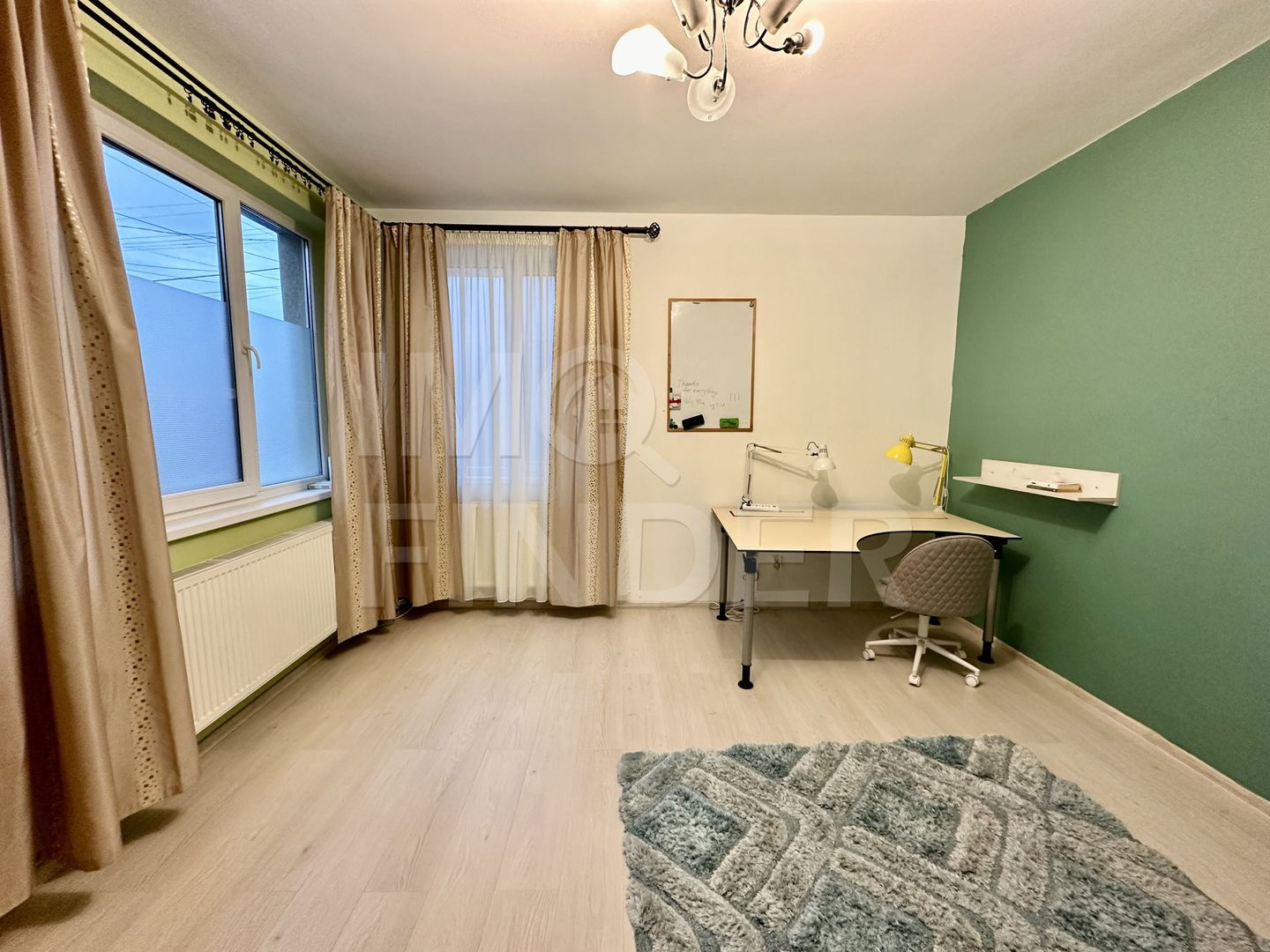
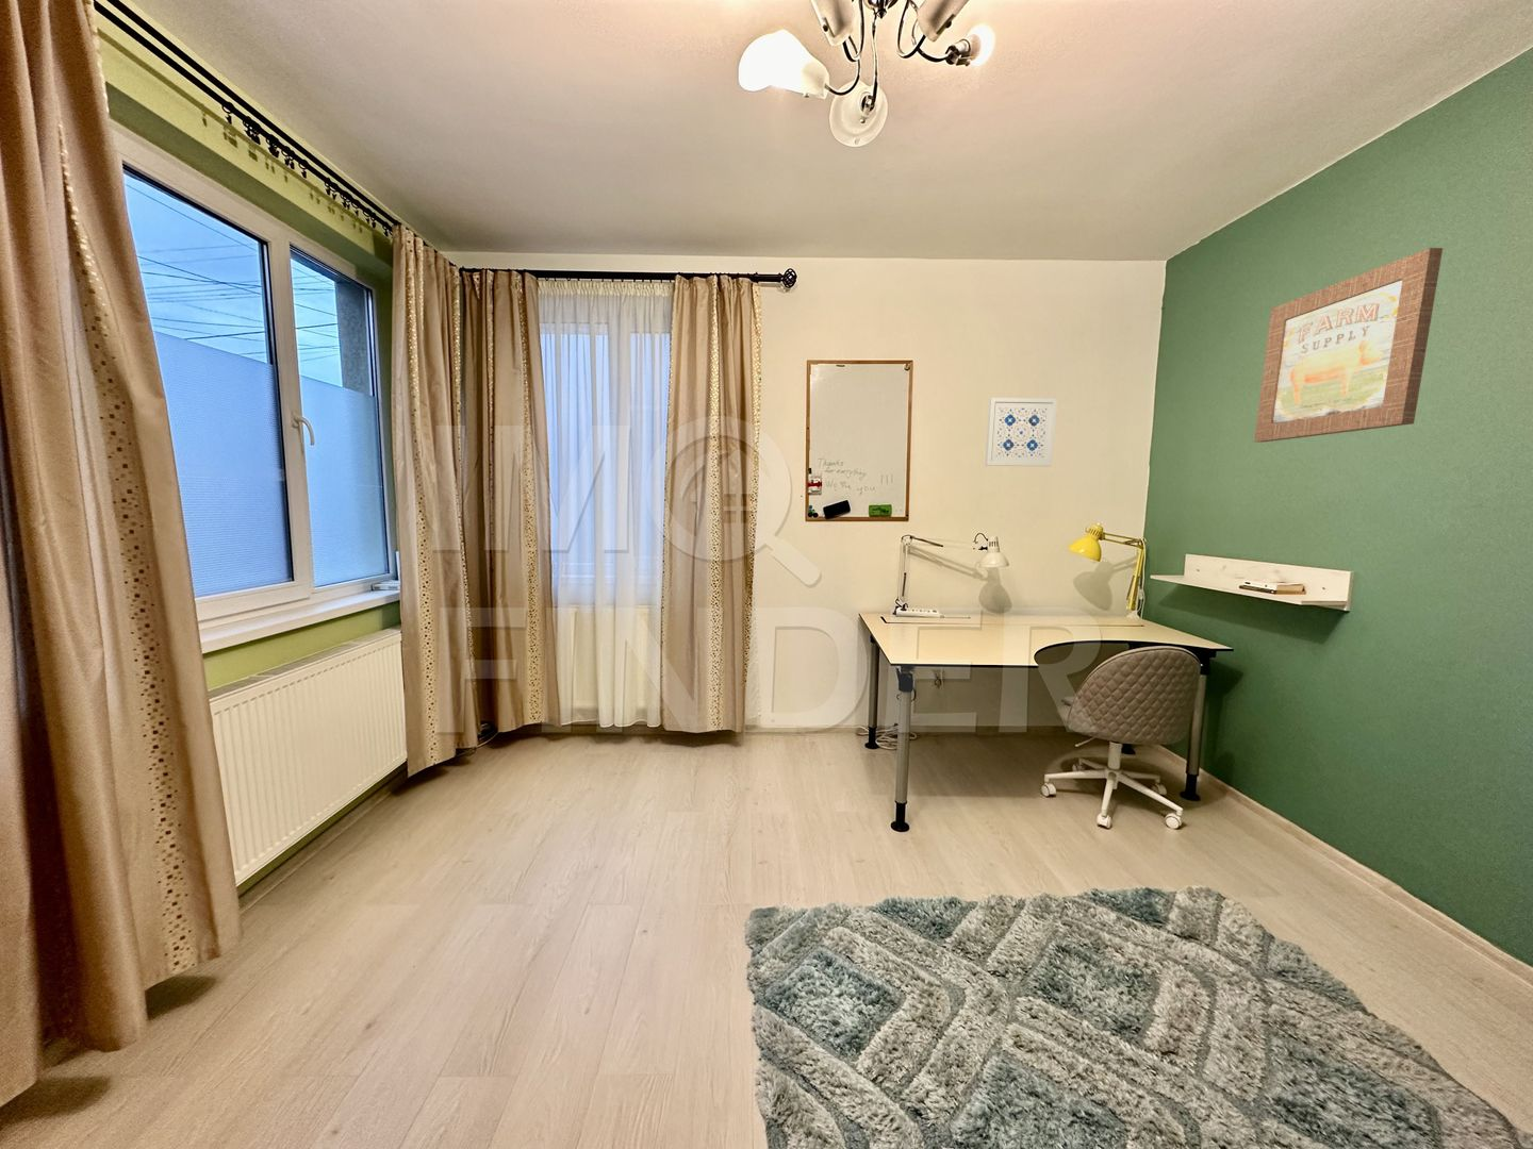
+ wall art (1020, 432)
+ wall art (1334, 358)
